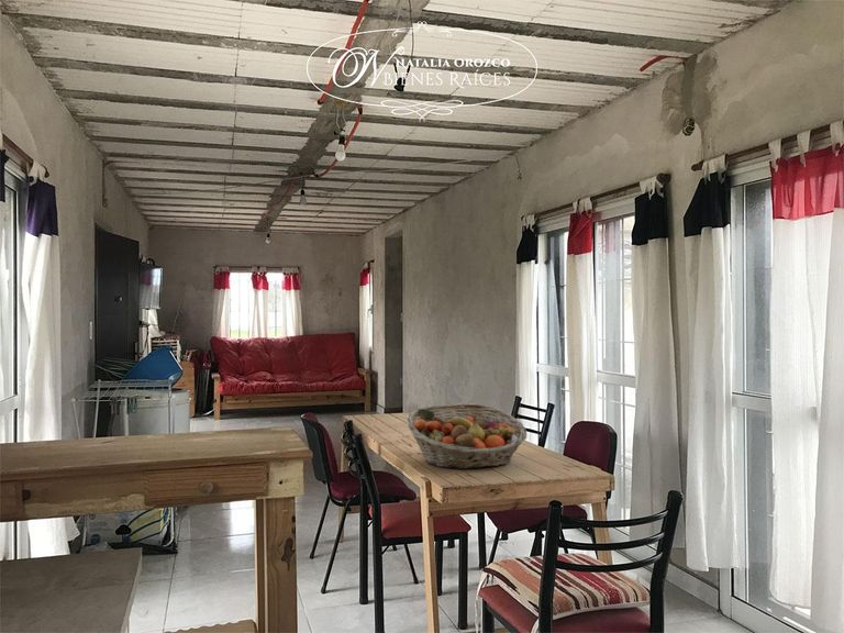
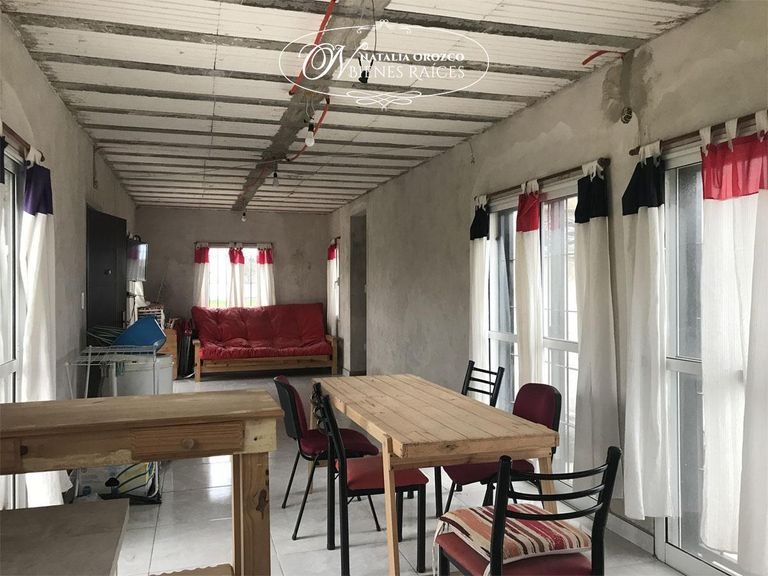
- fruit basket (466, 434)
